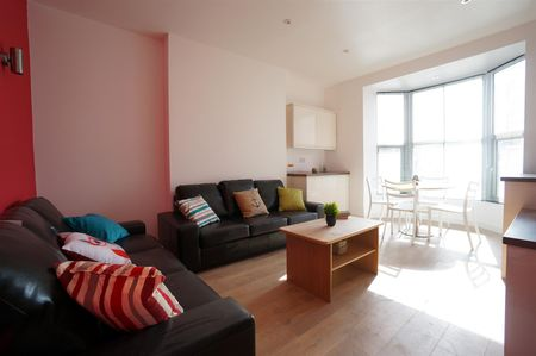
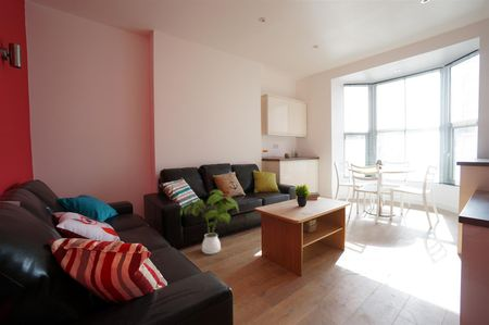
+ house plant (216, 221)
